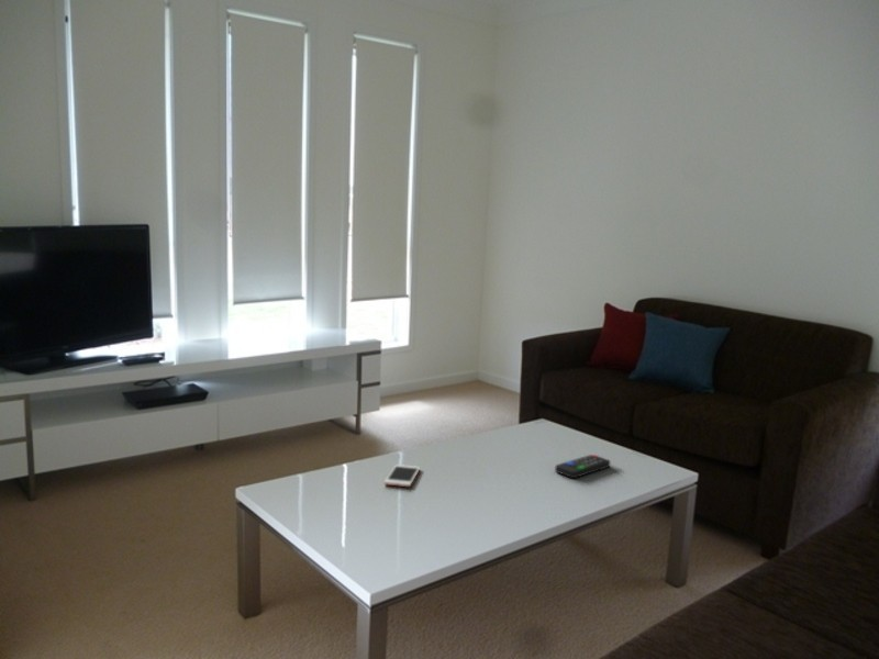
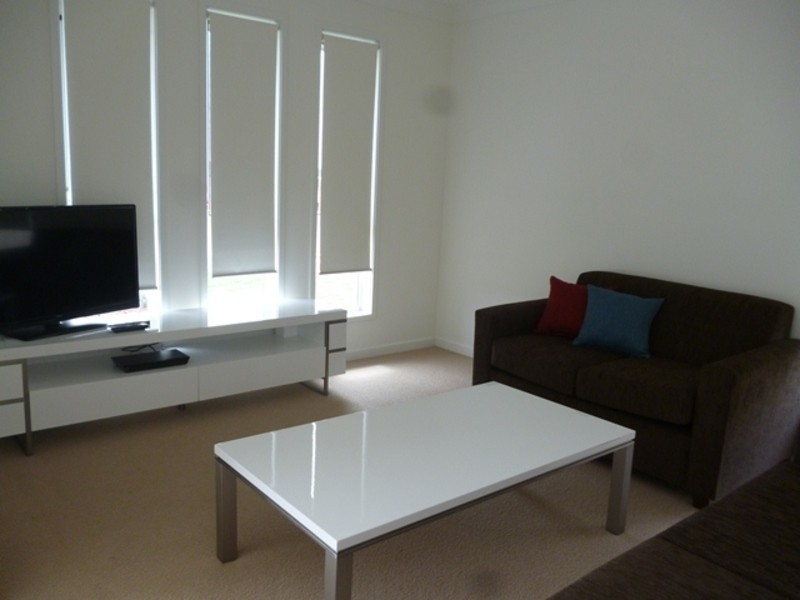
- cell phone (402, 474)
- remote control (582, 465)
